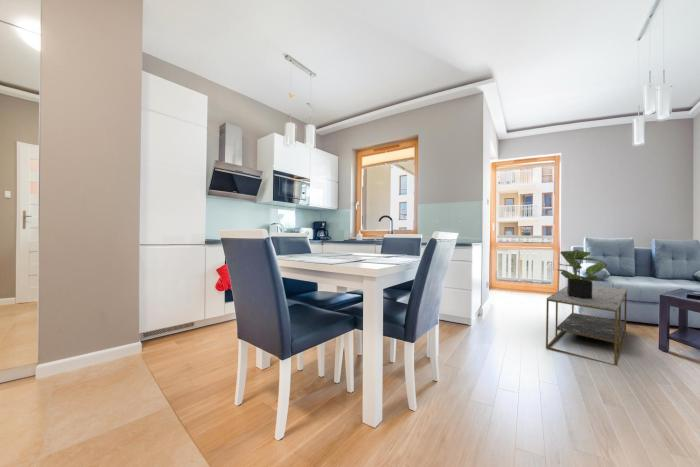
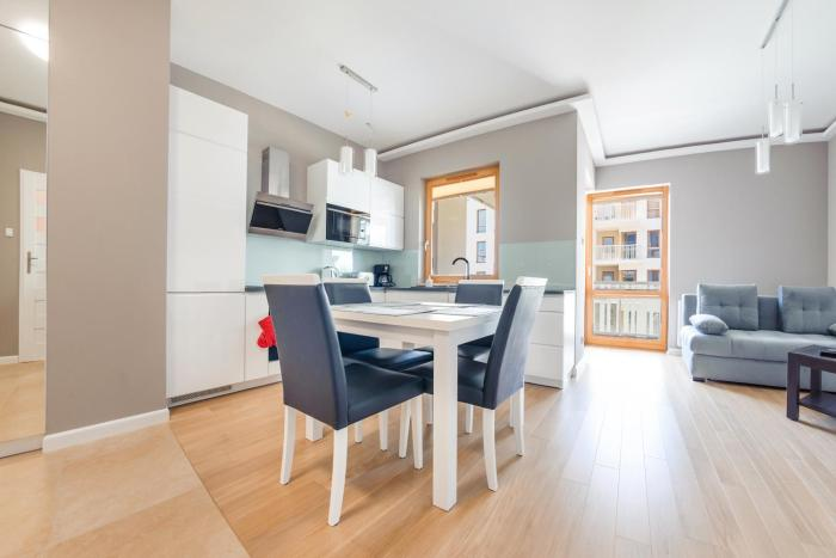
- coffee table (589, 316)
- potted plant (574, 272)
